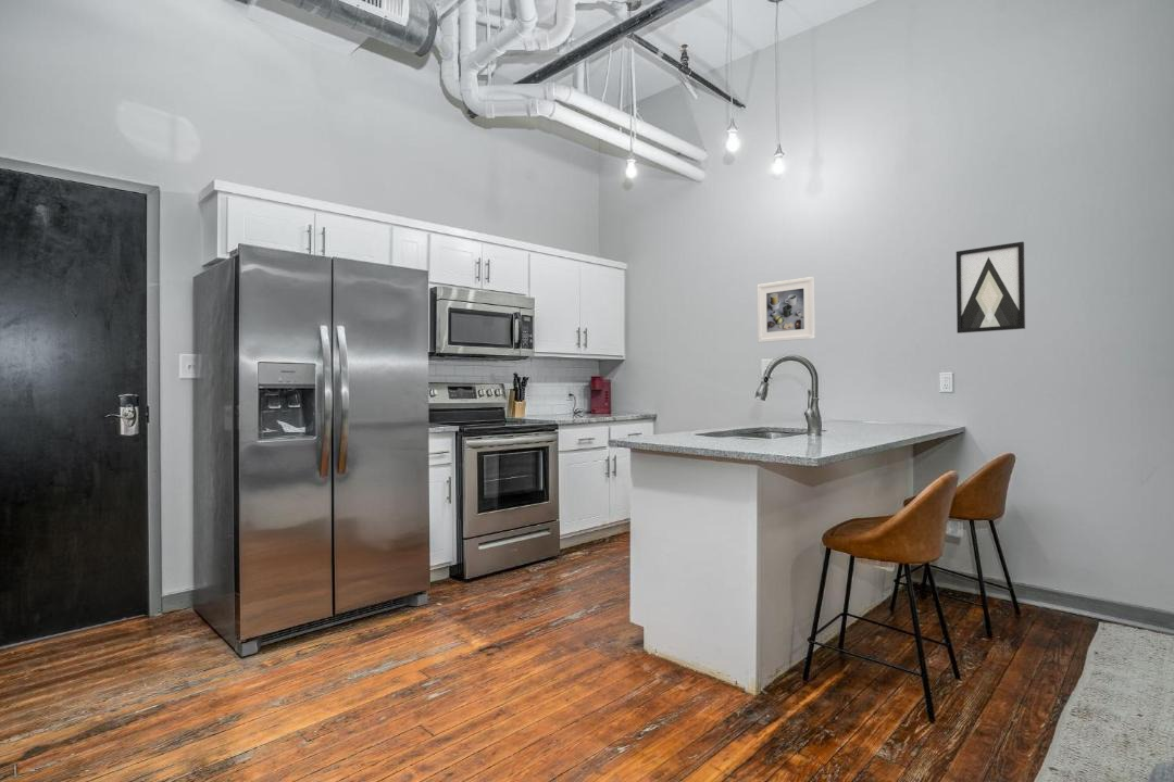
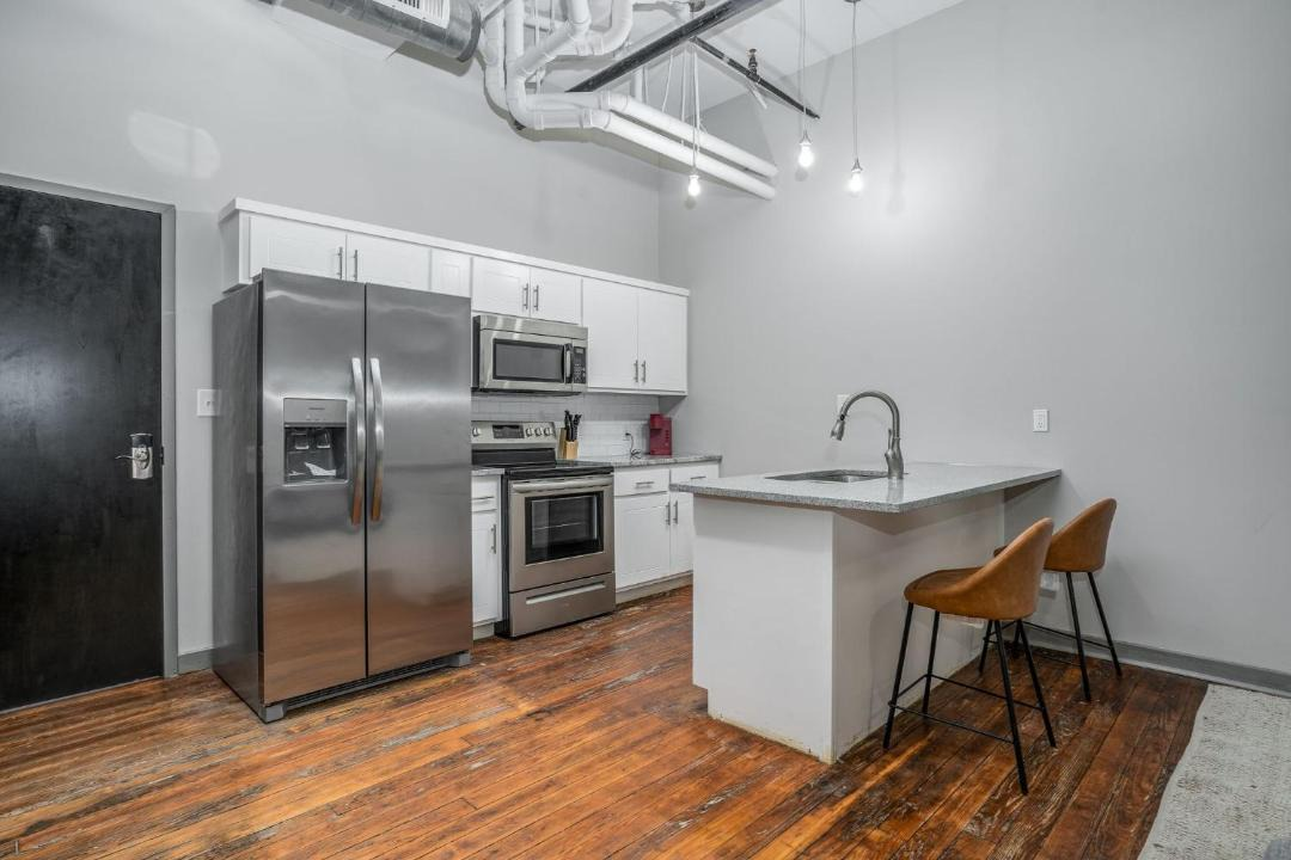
- wall art (989, 289)
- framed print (785, 311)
